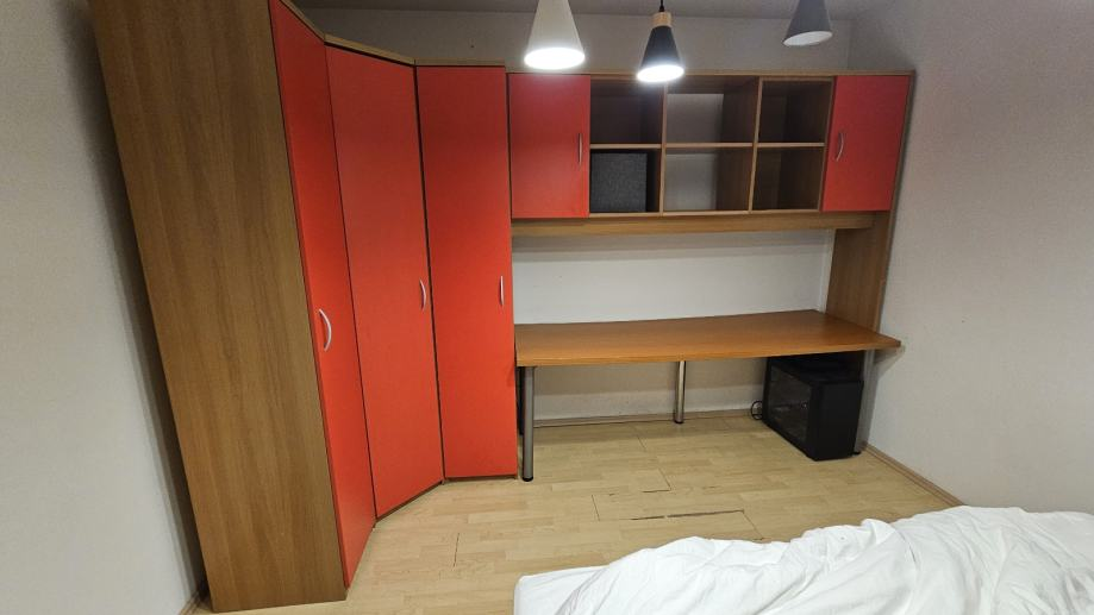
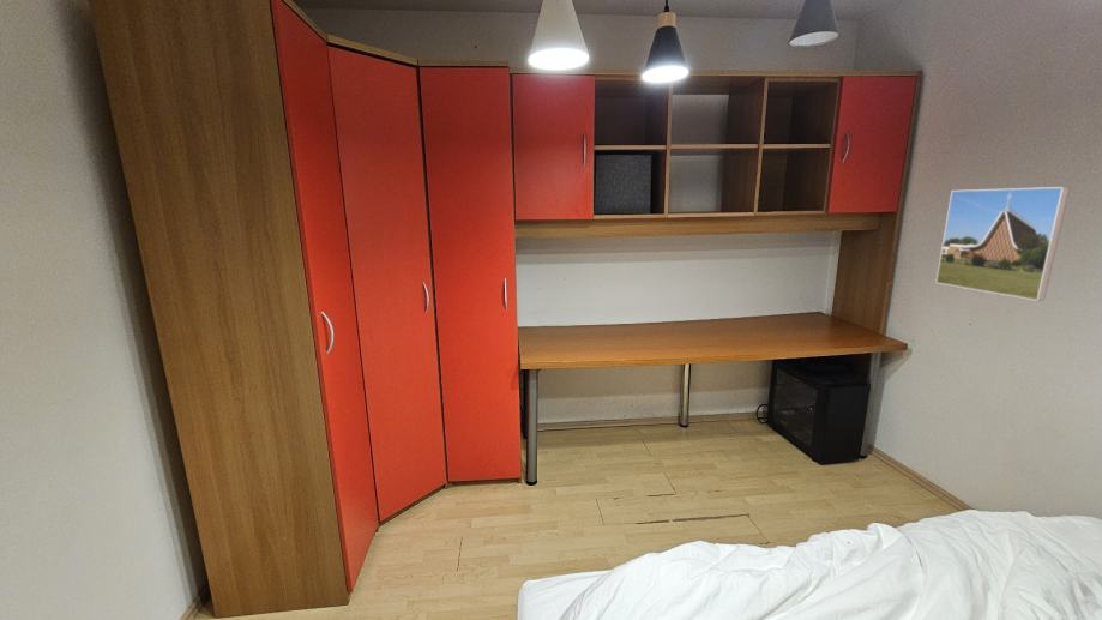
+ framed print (994, 241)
